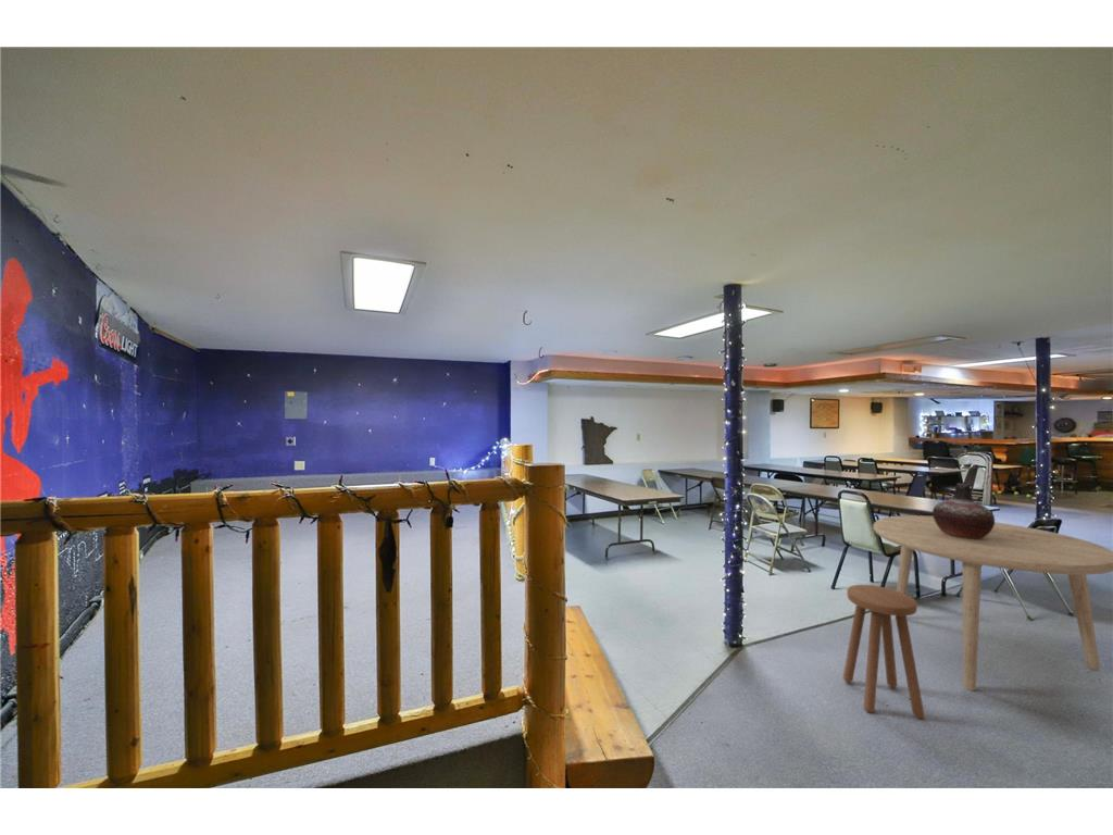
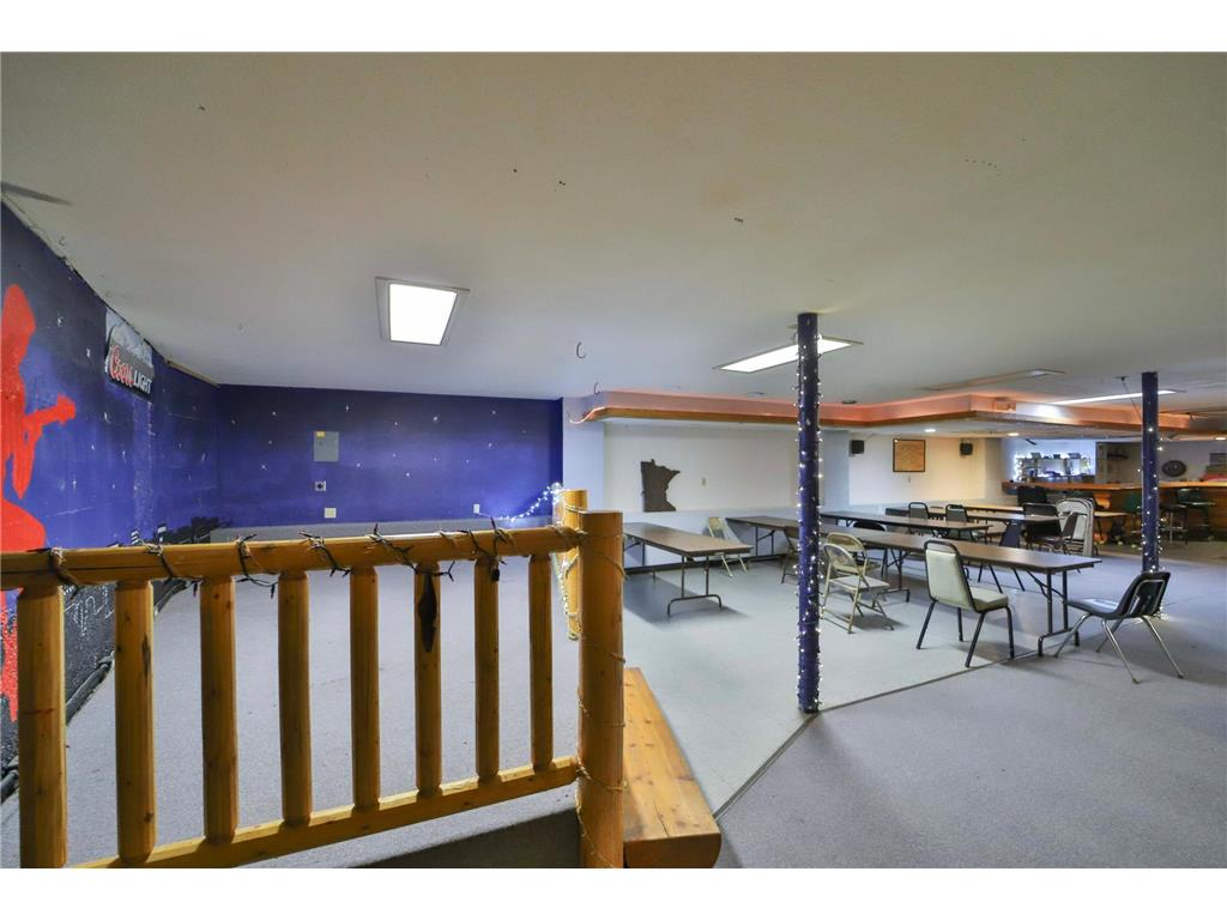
- vase (962, 509)
- dining table (979, 595)
- stool (879, 645)
